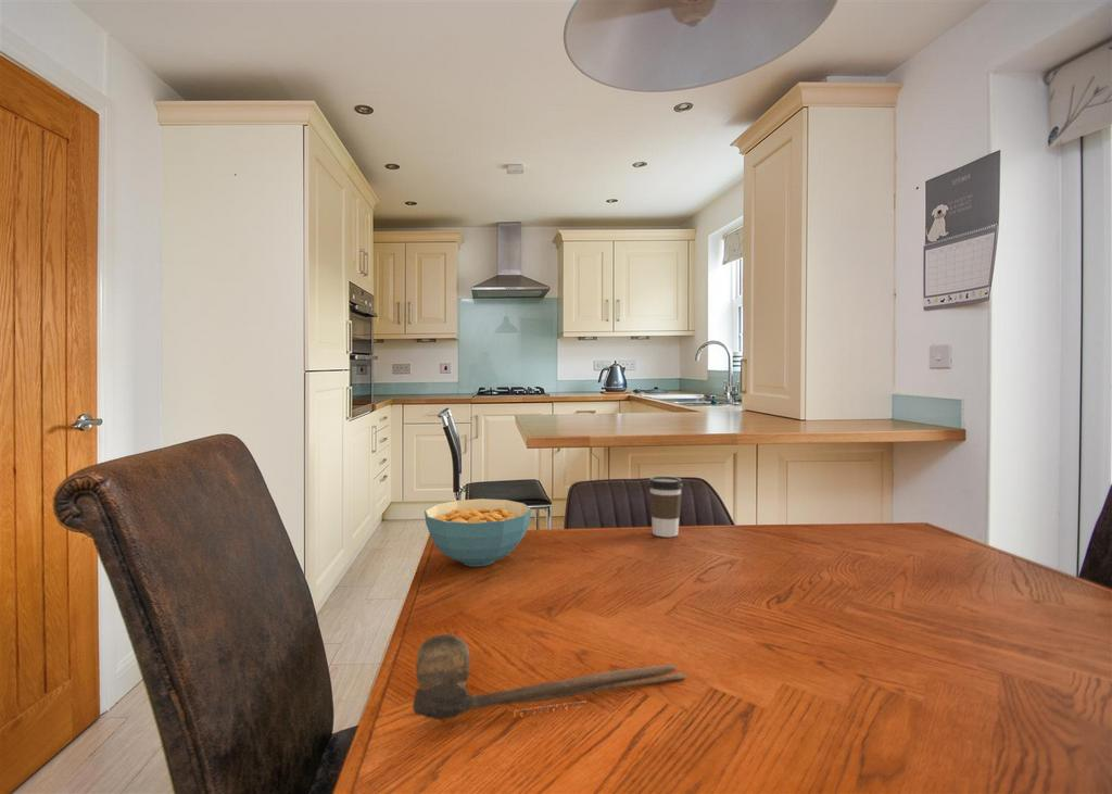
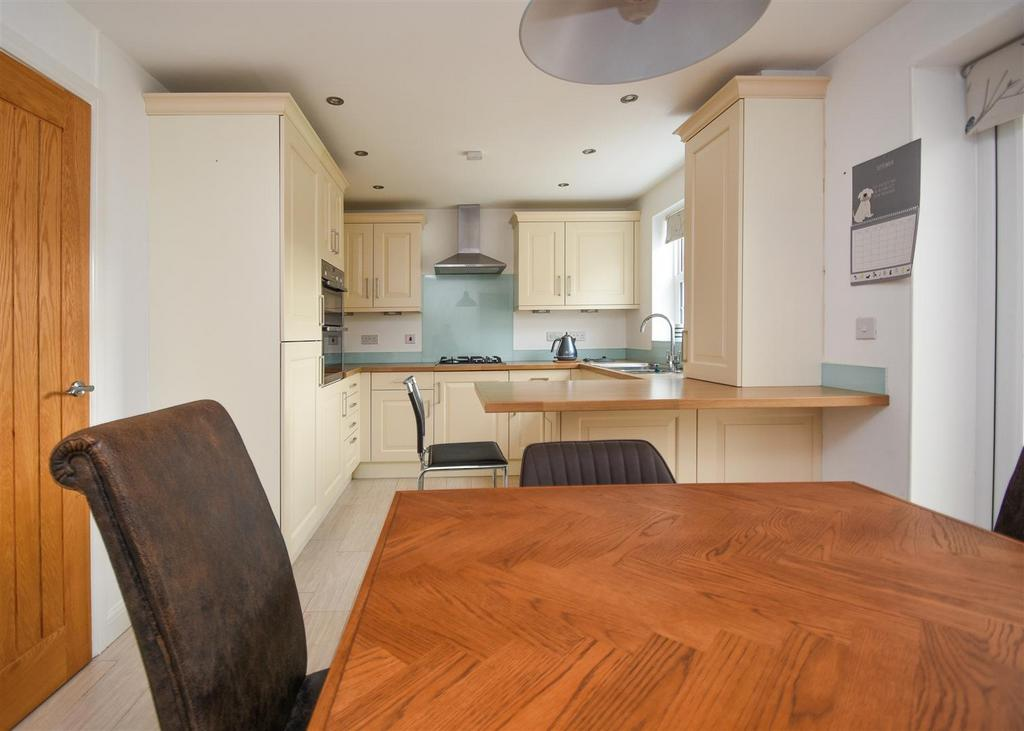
- spoon (560, 680)
- cereal bowl (478, 535)
- coffee cup (665, 506)
